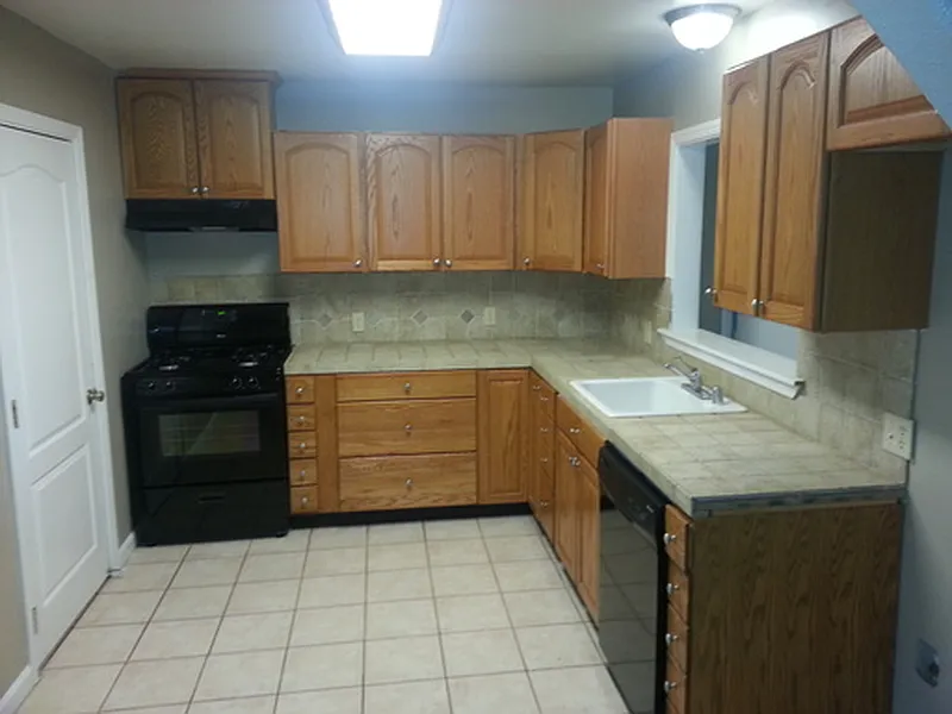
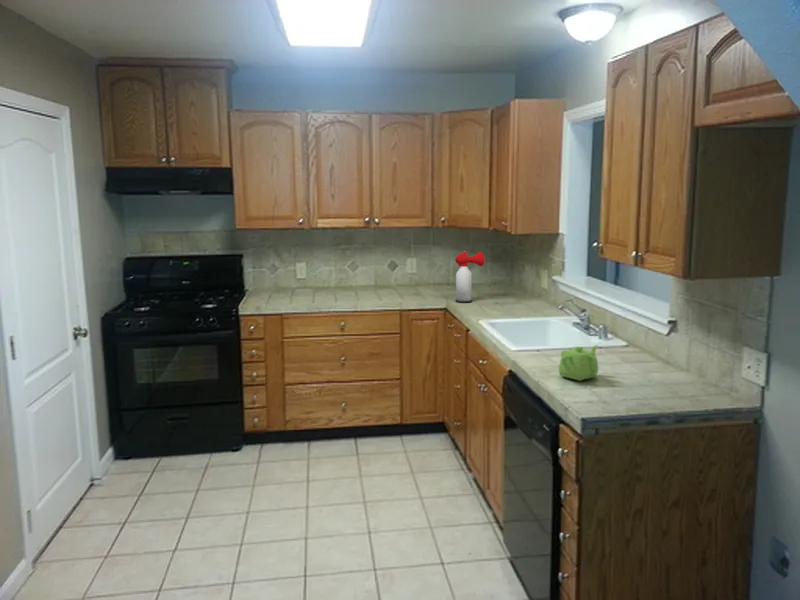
+ teapot (579, 361)
+ air horn (468, 276)
